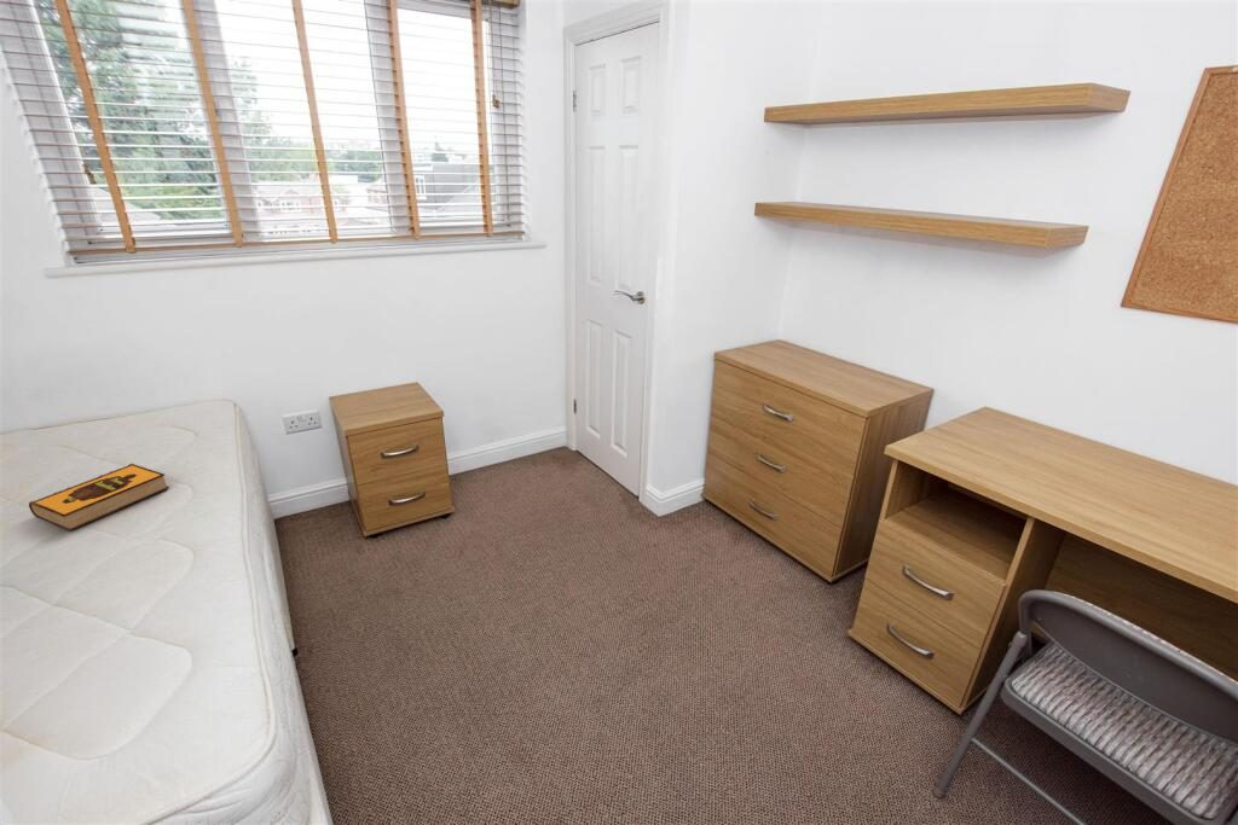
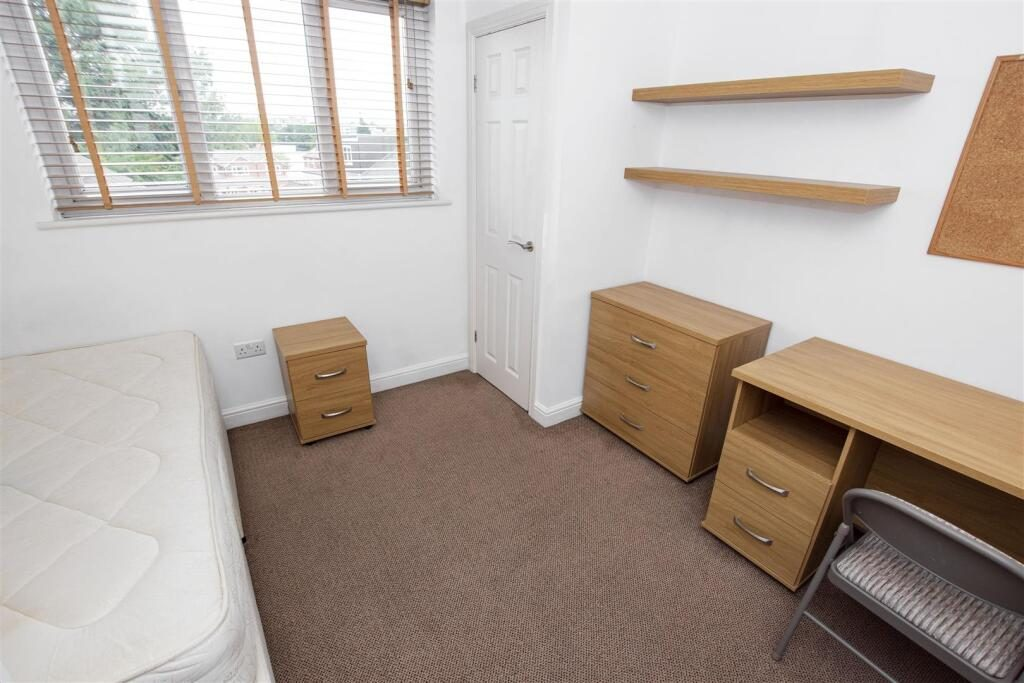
- hardback book (100, 494)
